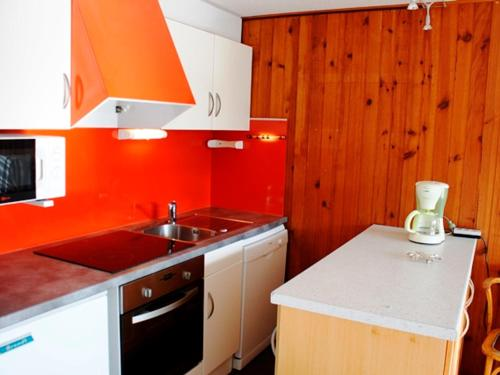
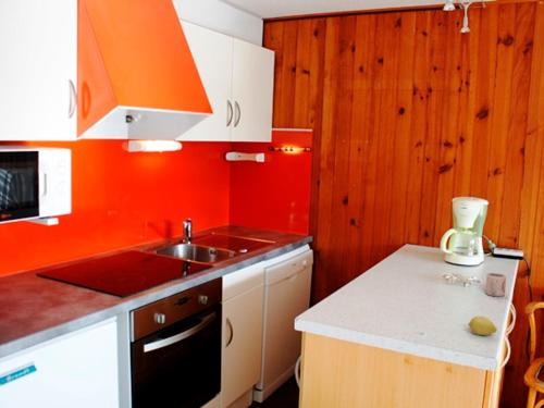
+ cup (495, 285)
+ fruit (482, 325)
